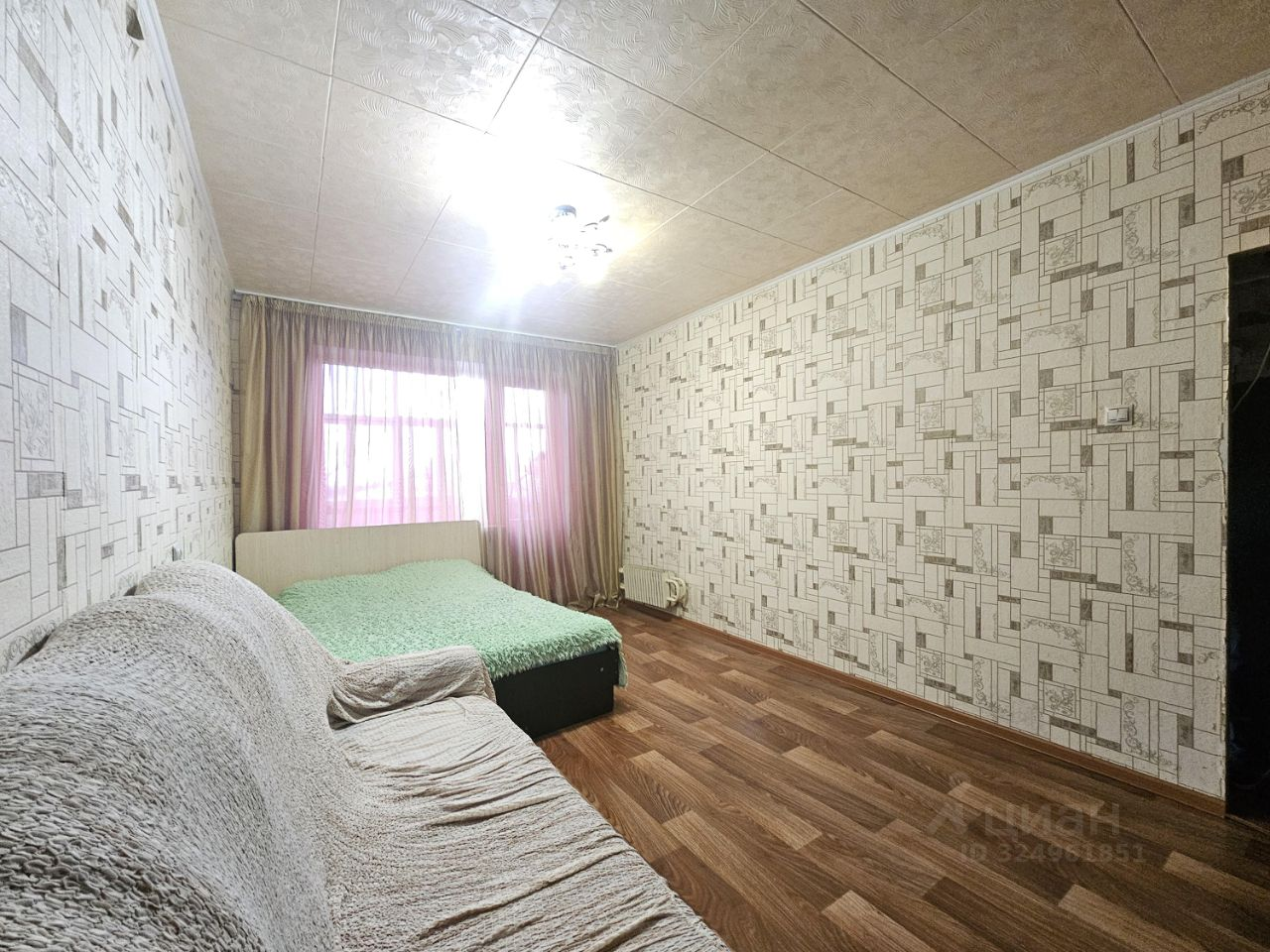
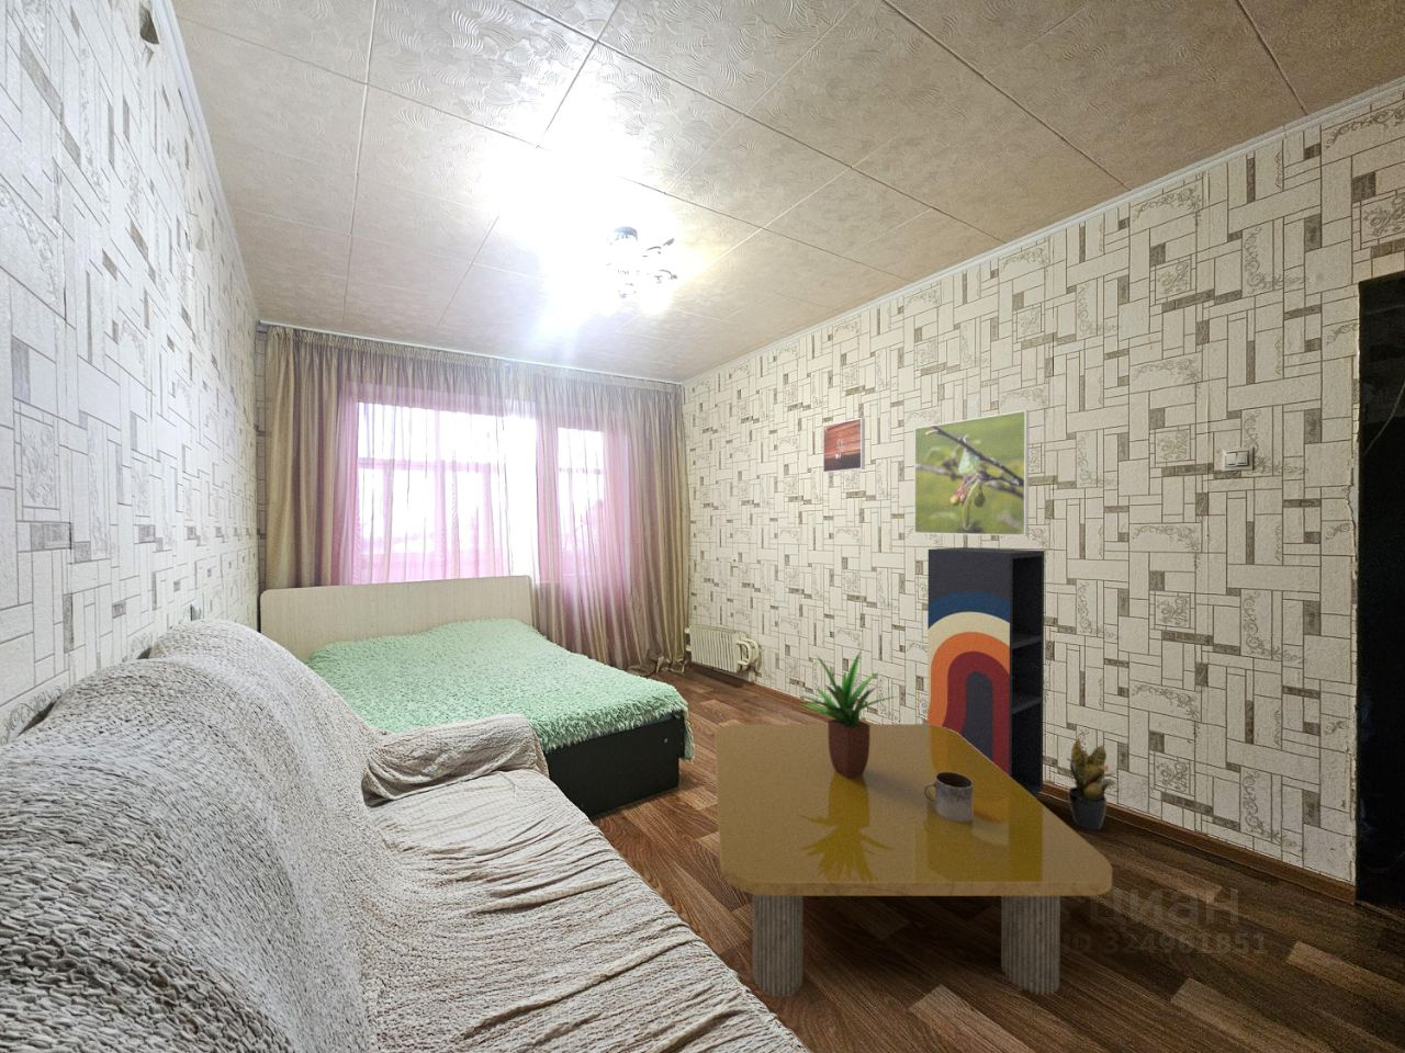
+ potted plant (839, 713)
+ potted plant (1089, 782)
+ mug (948, 795)
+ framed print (843, 447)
+ shelving unit (984, 671)
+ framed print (966, 477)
+ coffee table (865, 835)
